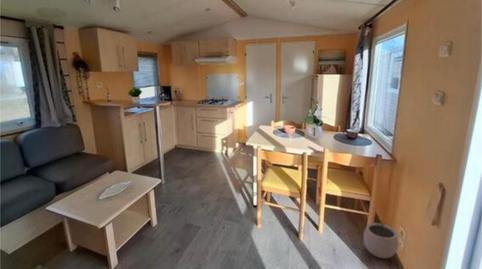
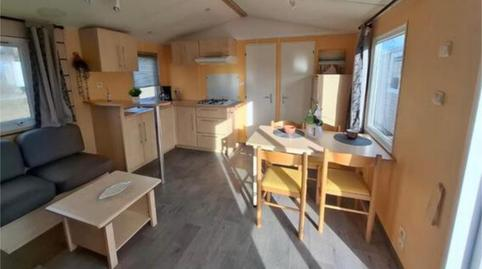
- plant pot (380, 237)
